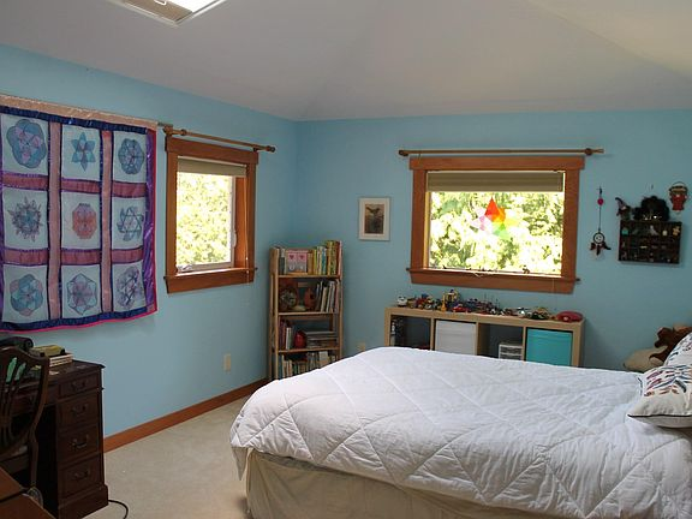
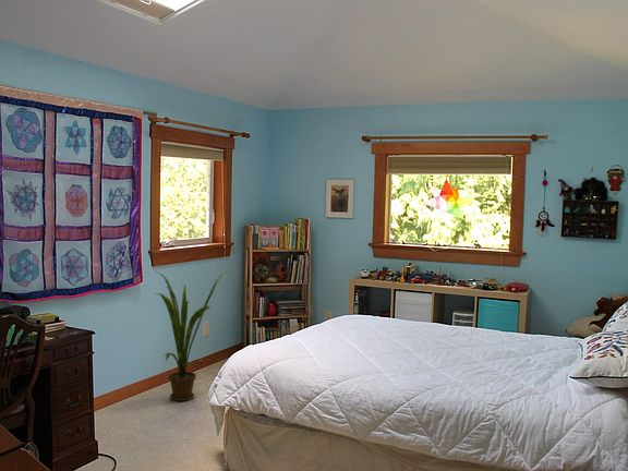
+ house plant (177, 335)
